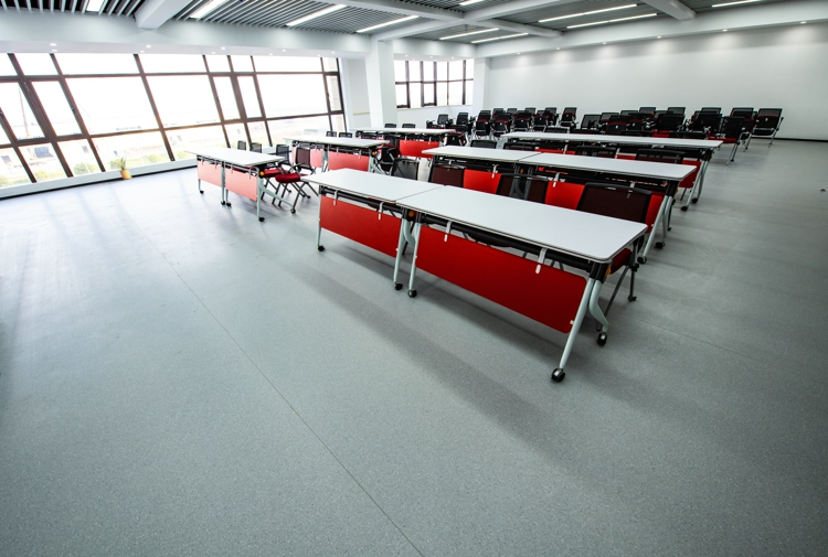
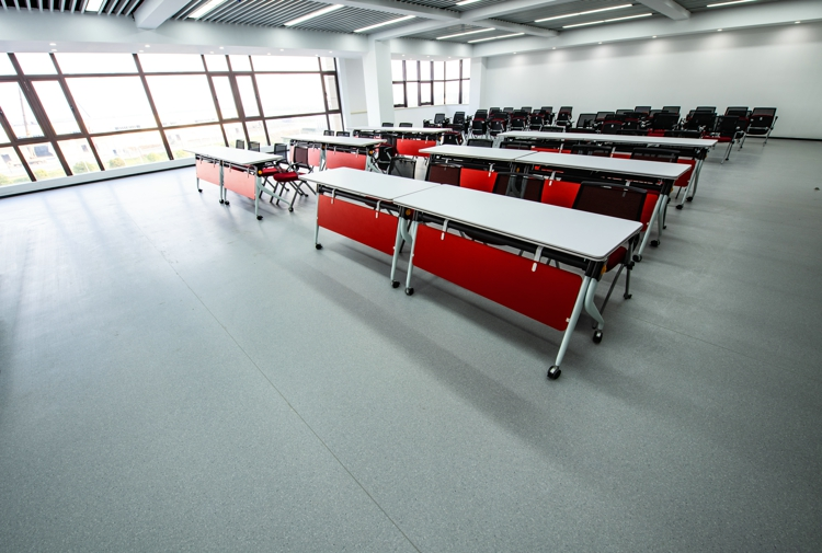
- house plant (121, 168)
